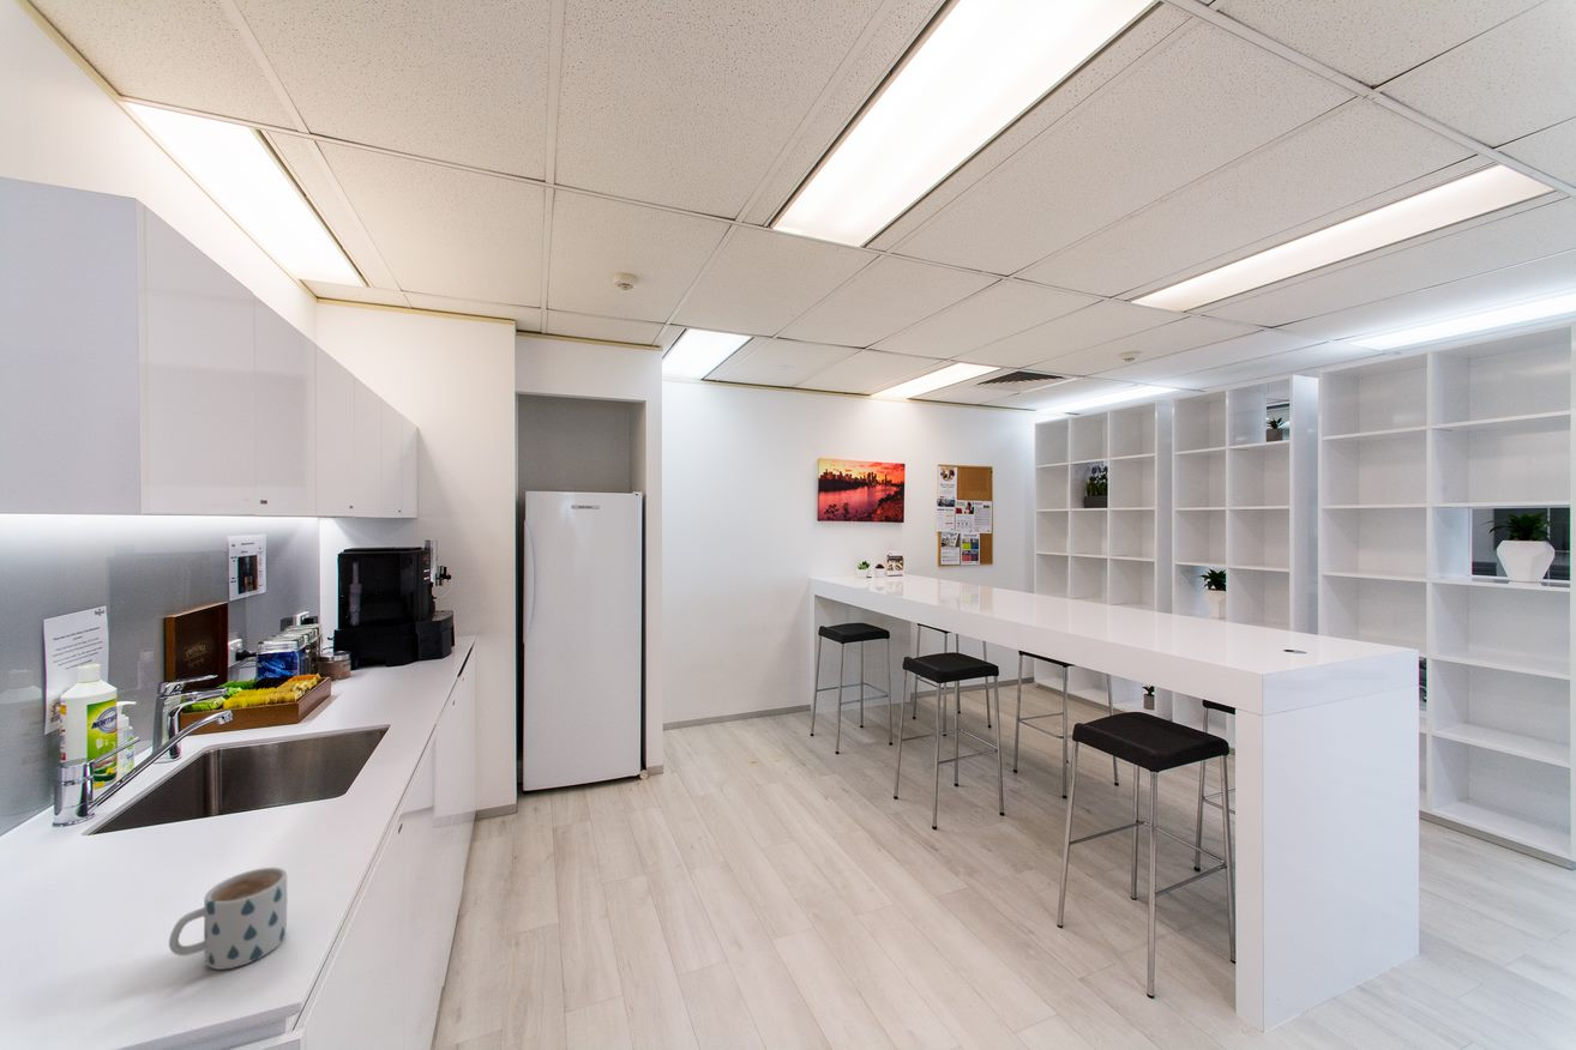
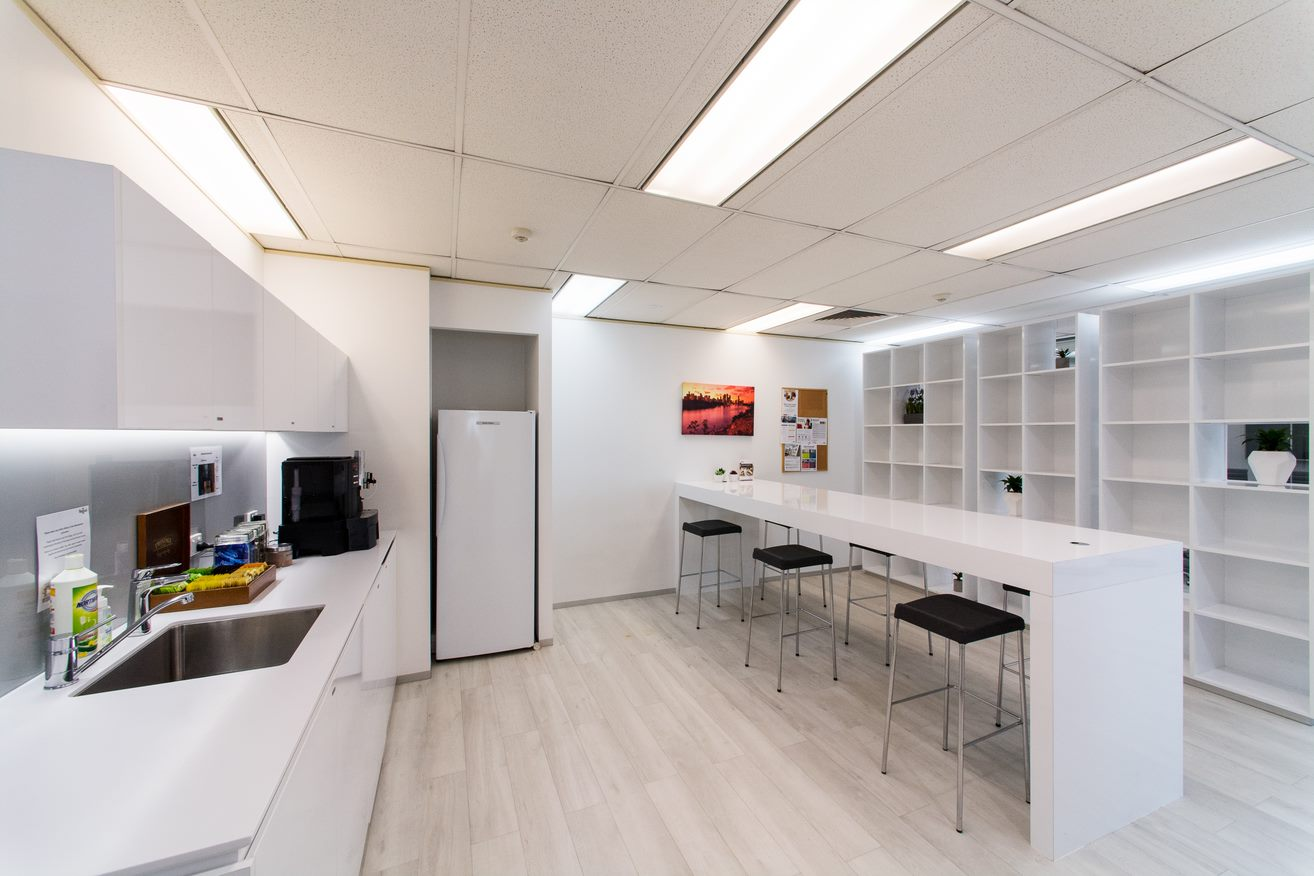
- mug (230, 922)
